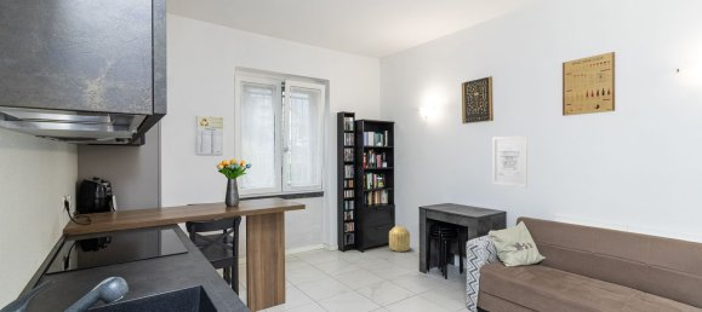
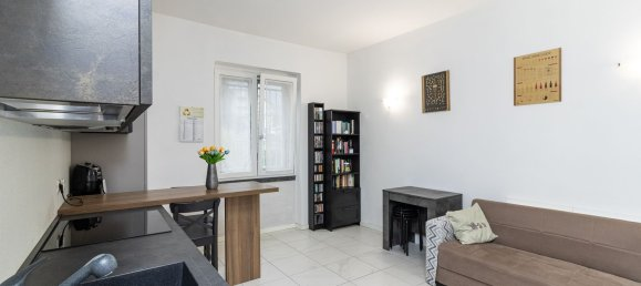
- basket (399, 237)
- wall art (509, 161)
